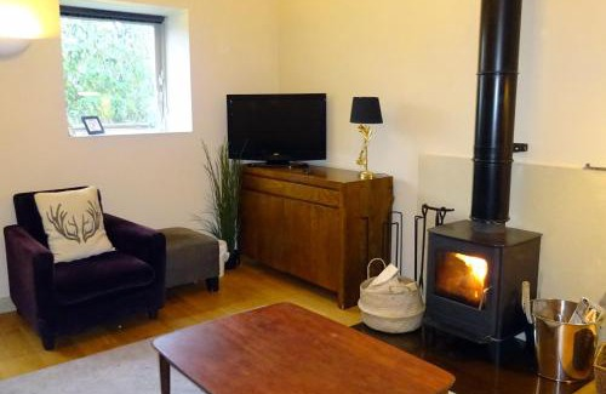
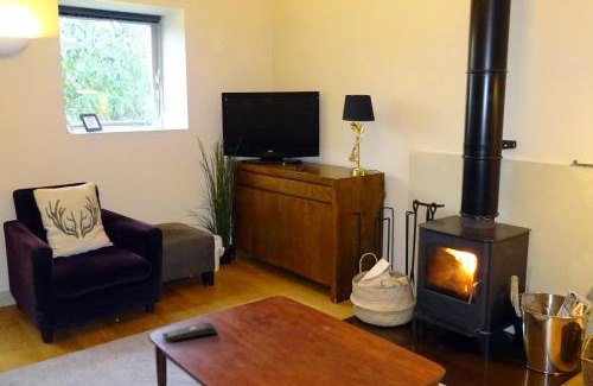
+ remote control (190, 331)
